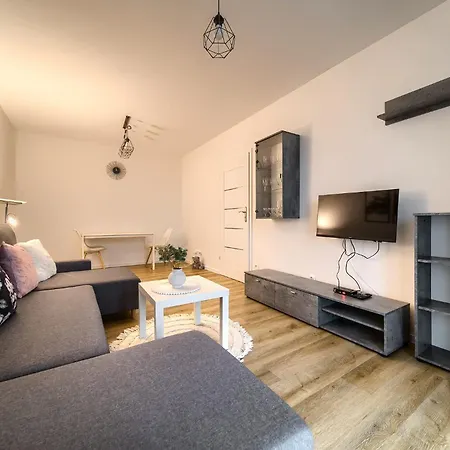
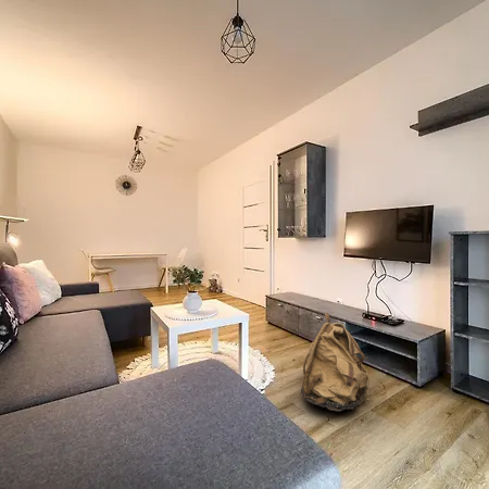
+ backpack (329, 361)
